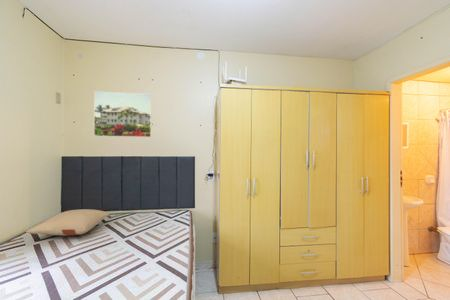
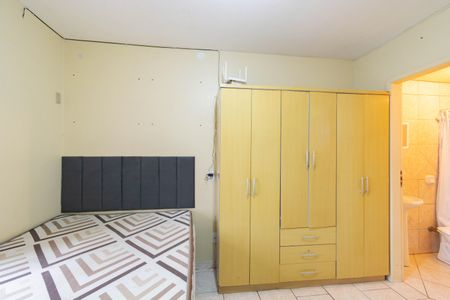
- pillow (72, 221)
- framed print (123, 114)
